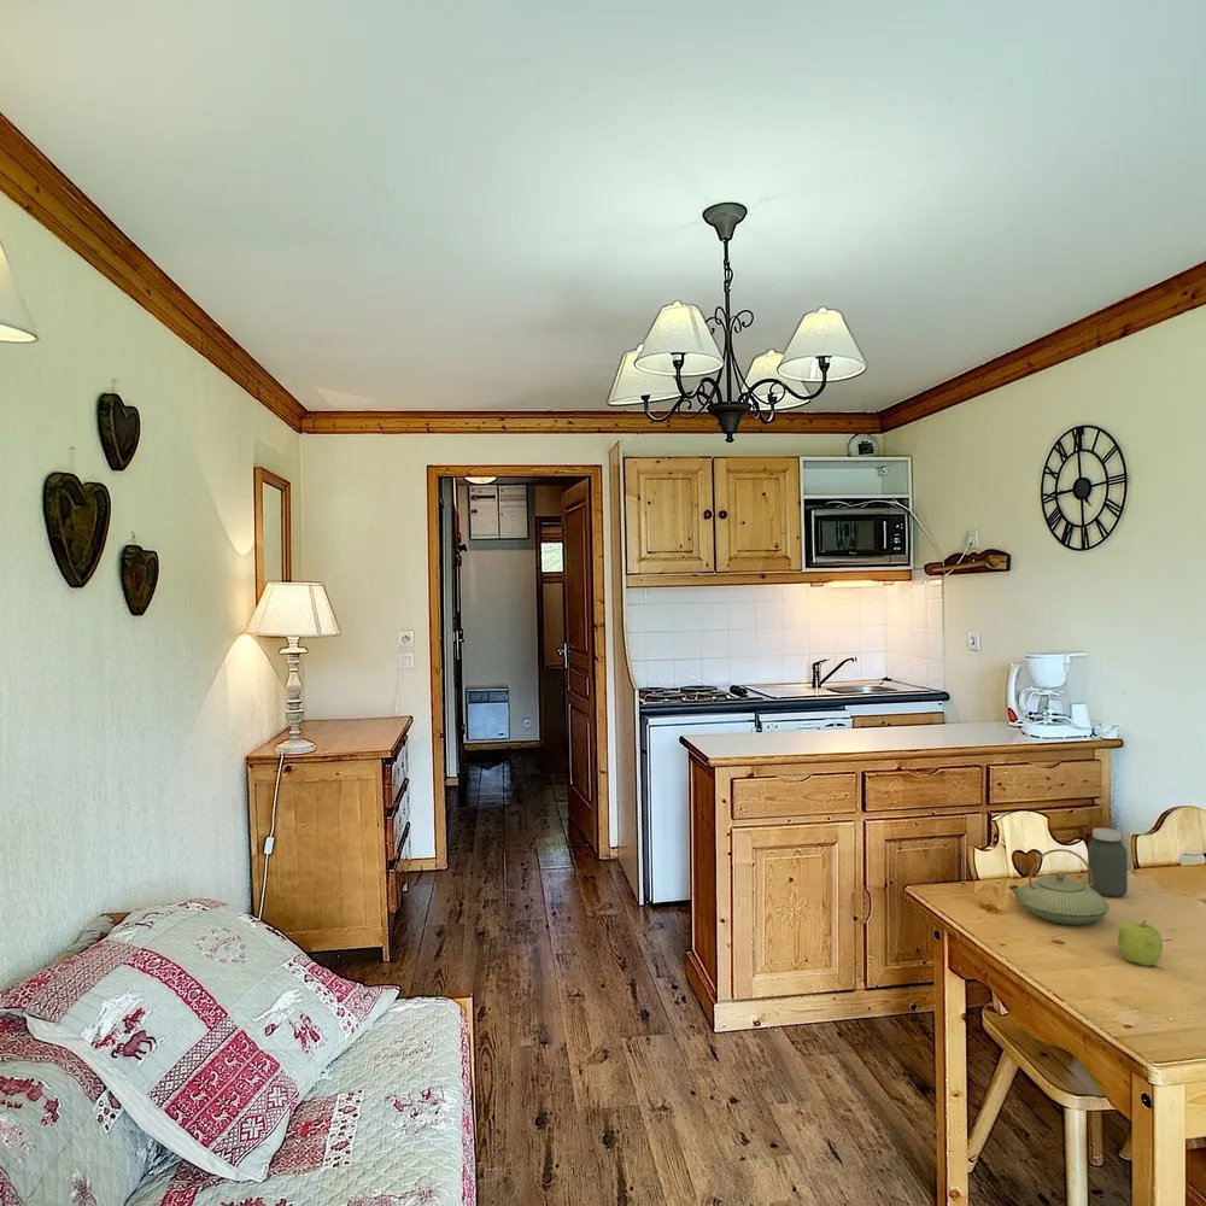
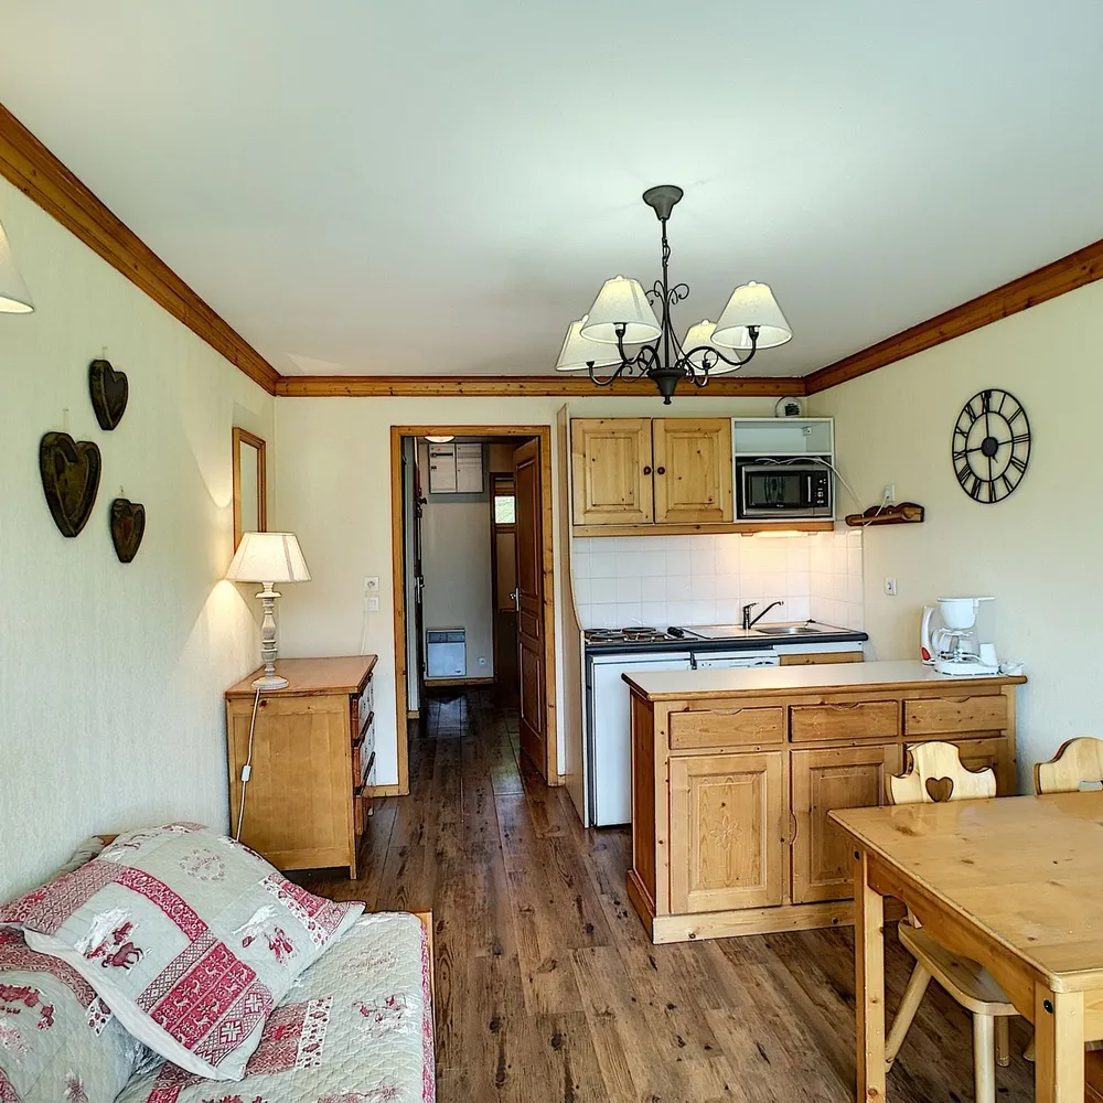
- teapot (1055, 882)
- fruit (1140, 941)
- jar (1107, 861)
